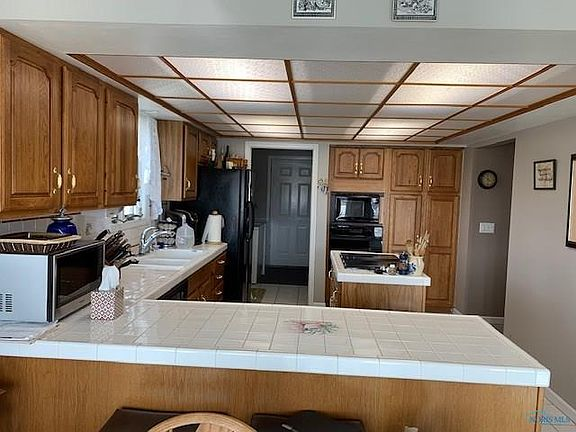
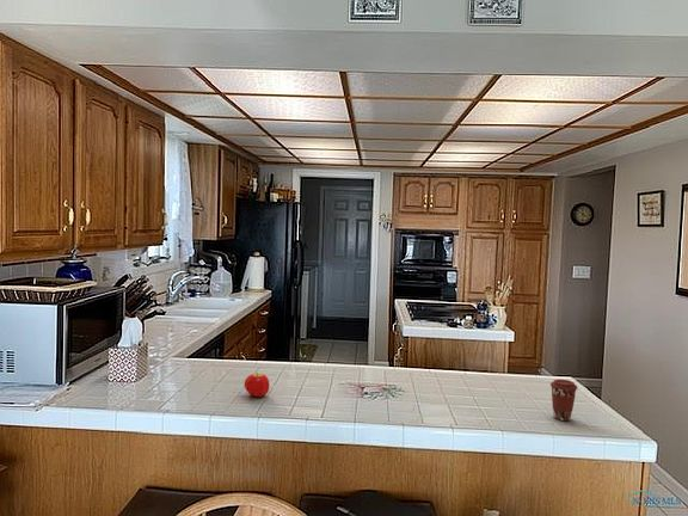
+ coffee cup (563, 399)
+ fruit (257, 383)
